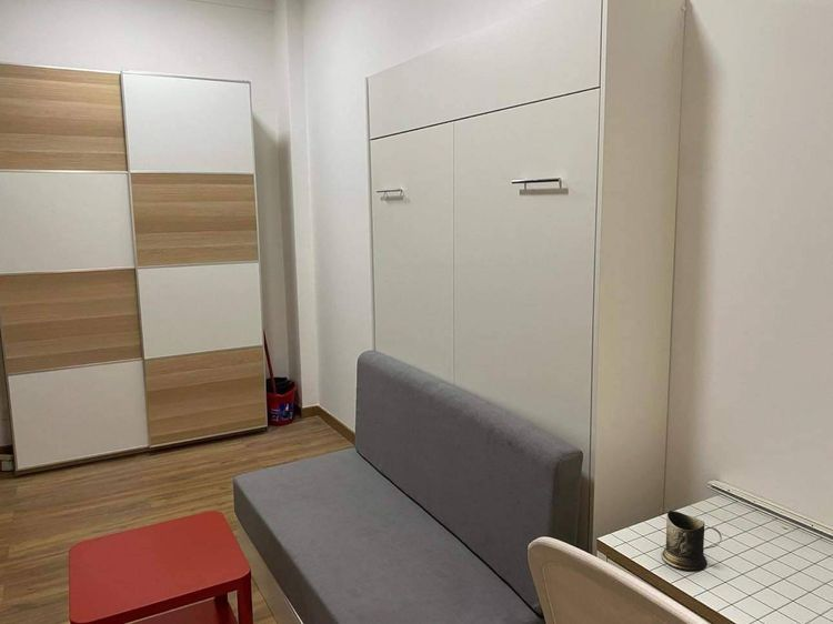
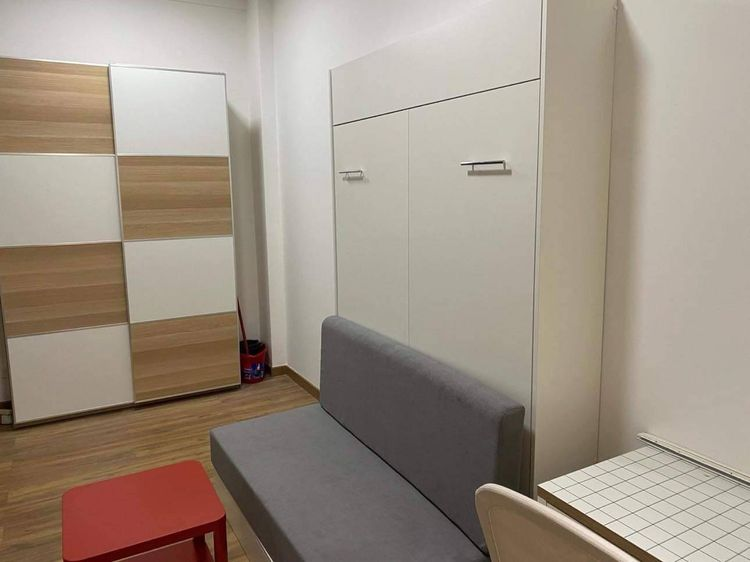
- mug (691, 539)
